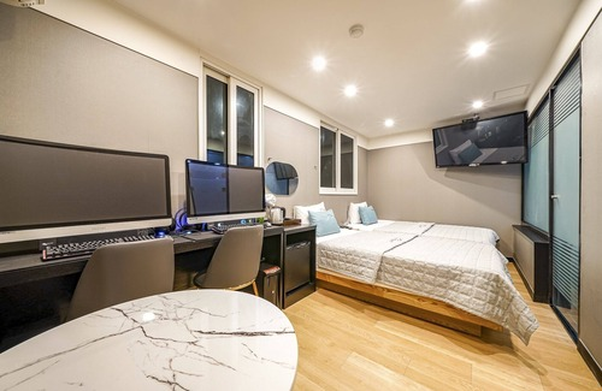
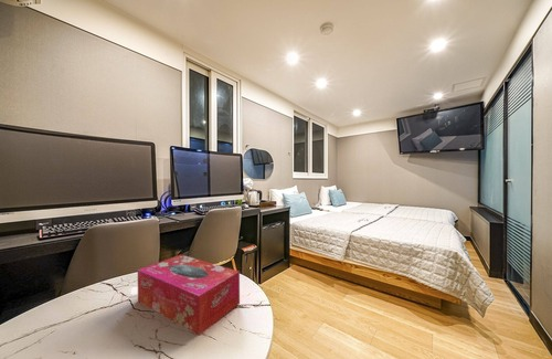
+ tissue box (188, 286)
